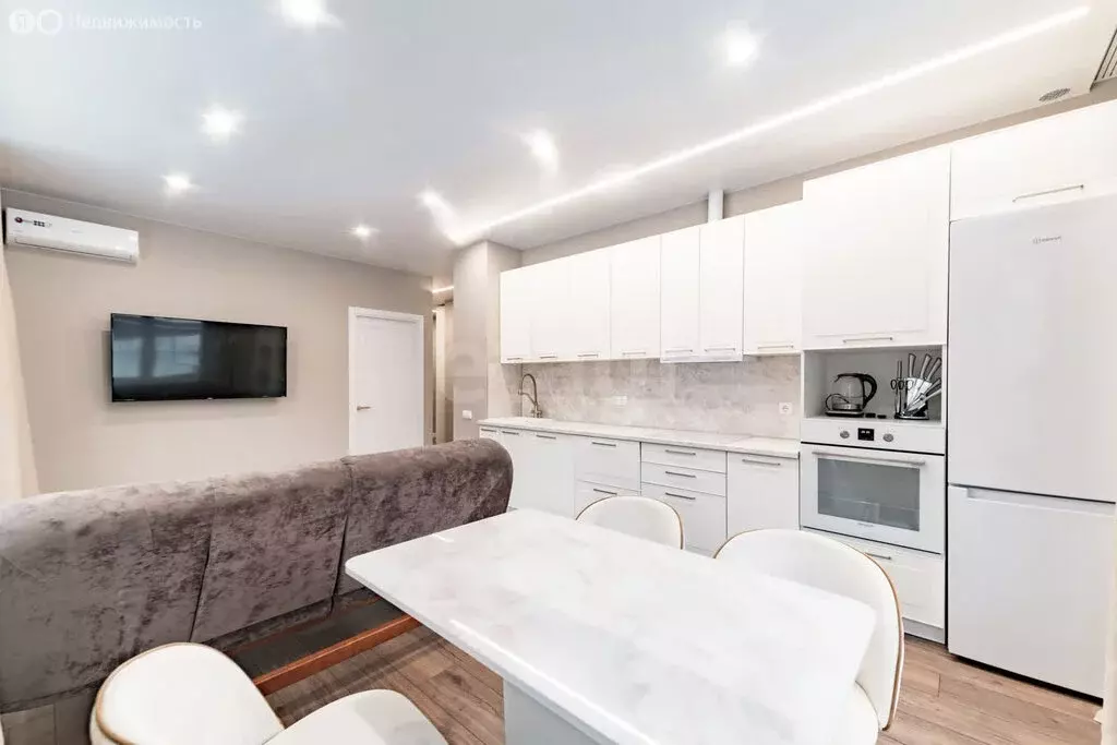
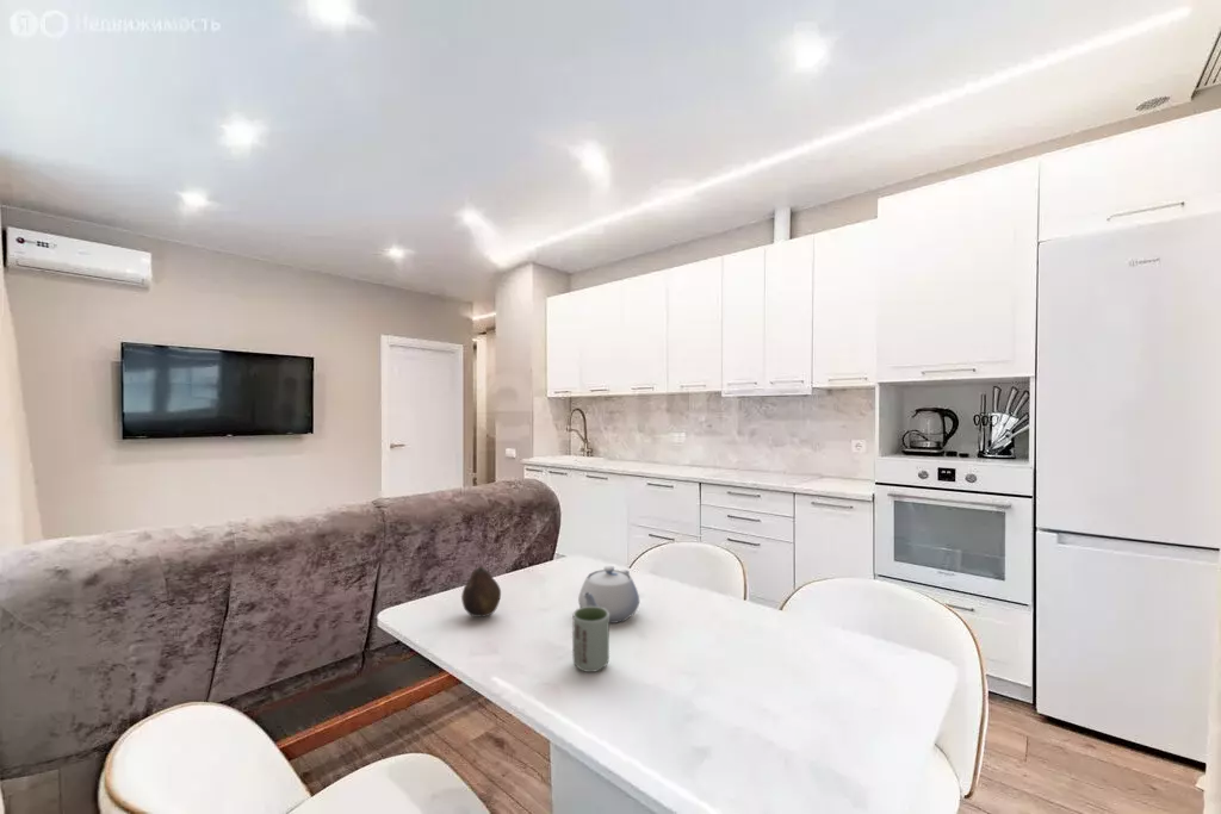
+ fruit (481, 590)
+ teapot (608, 591)
+ cup (590, 639)
